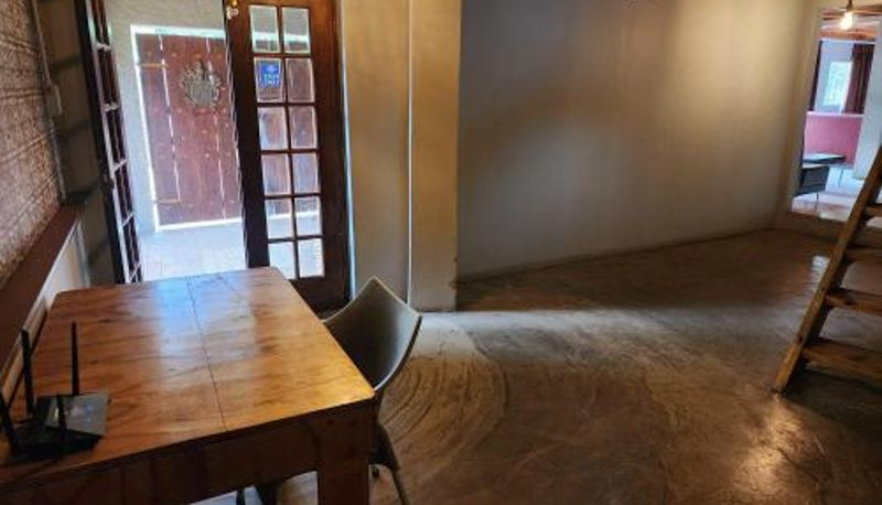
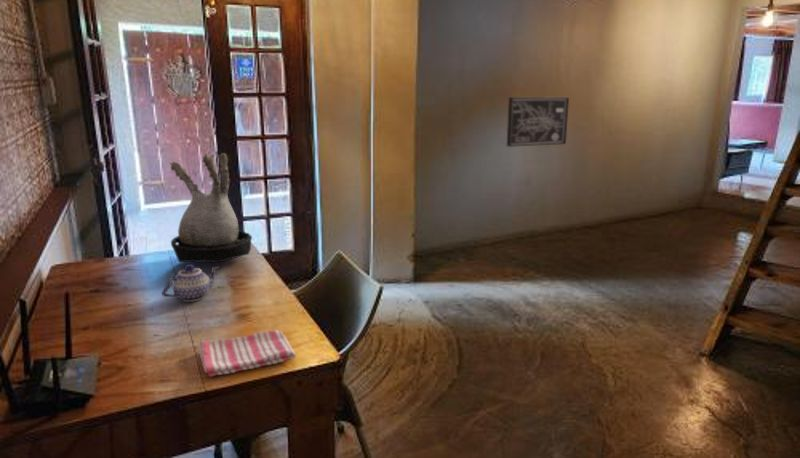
+ dish towel (246, 350)
+ plant (206, 207)
+ teapot (191, 281)
+ wall art (538, 121)
